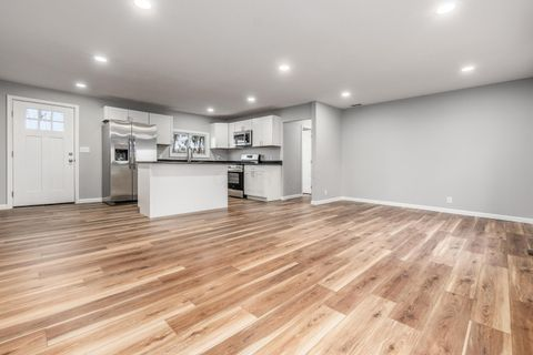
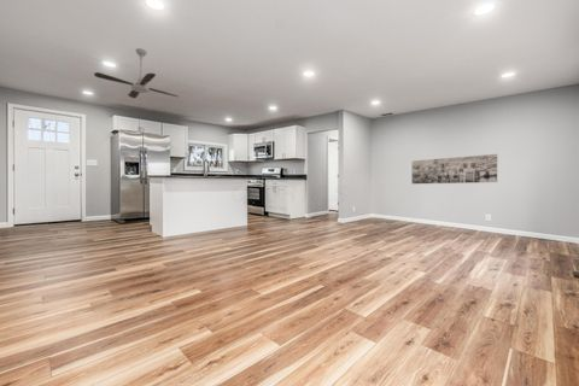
+ ceiling fan (140, 70)
+ wall art (450, 170)
